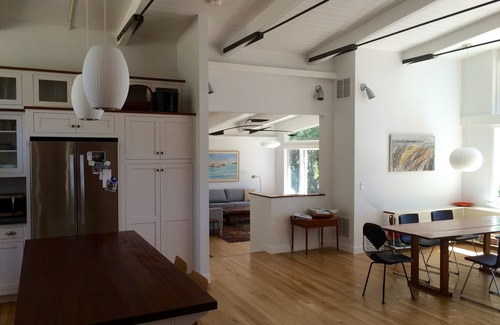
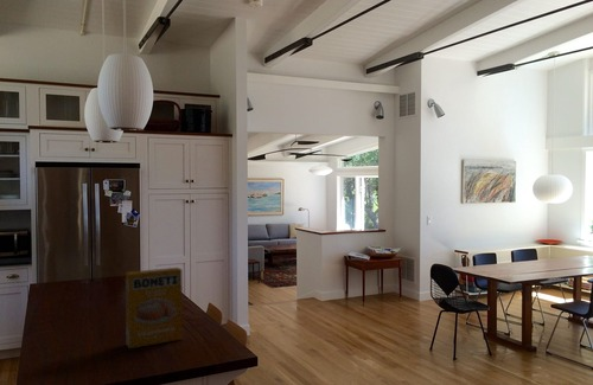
+ cereal box (154, 306)
